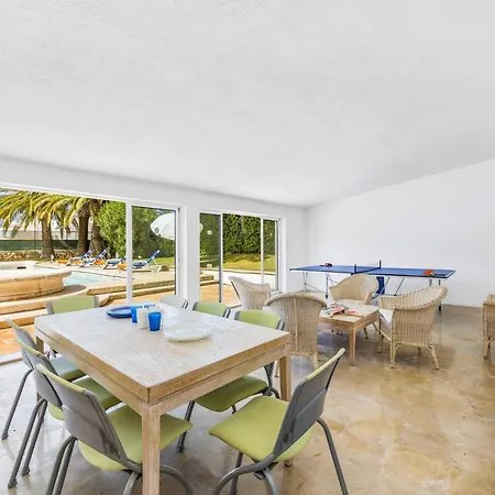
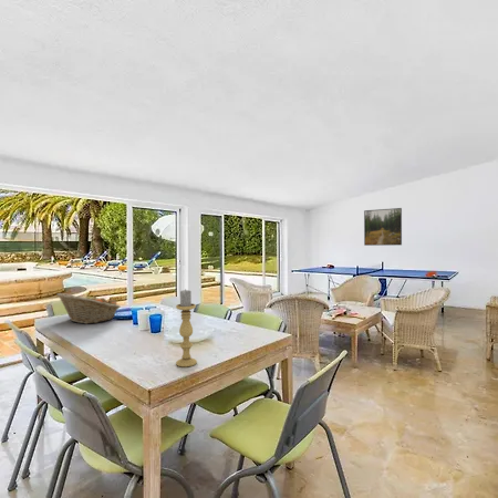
+ candle holder (186, 325)
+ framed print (382, 227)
+ fruit basket (89, 305)
